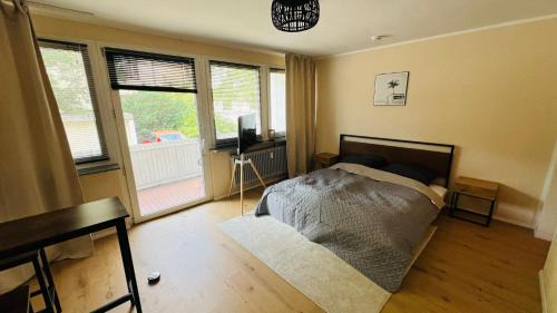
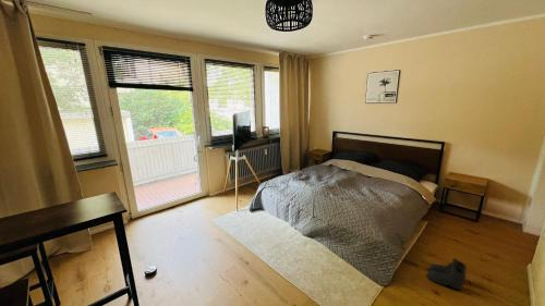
+ boots (446, 269)
